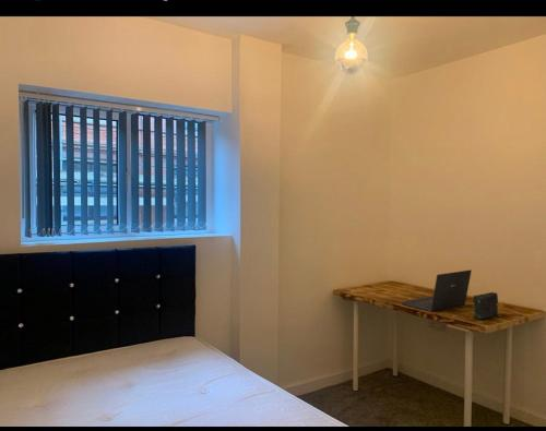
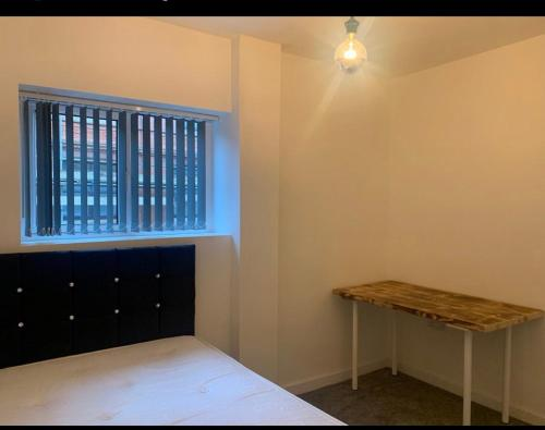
- laptop (435, 287)
- speaker (486, 306)
